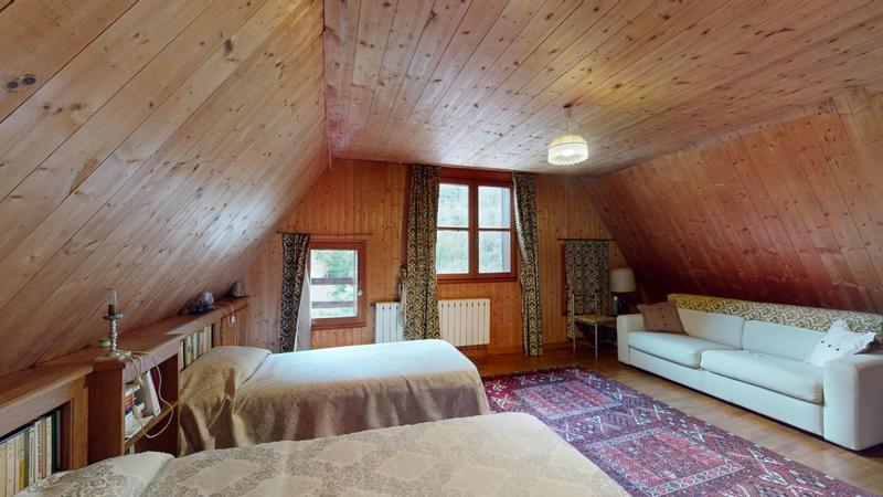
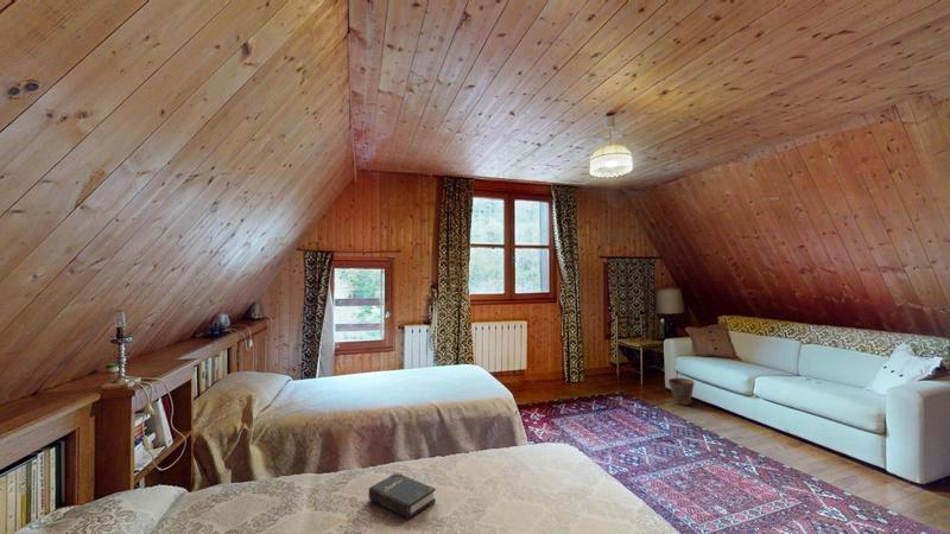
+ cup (680, 392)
+ hardback book (401, 494)
